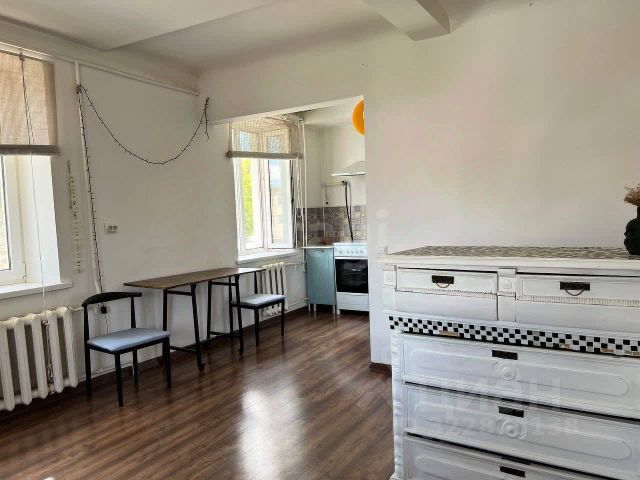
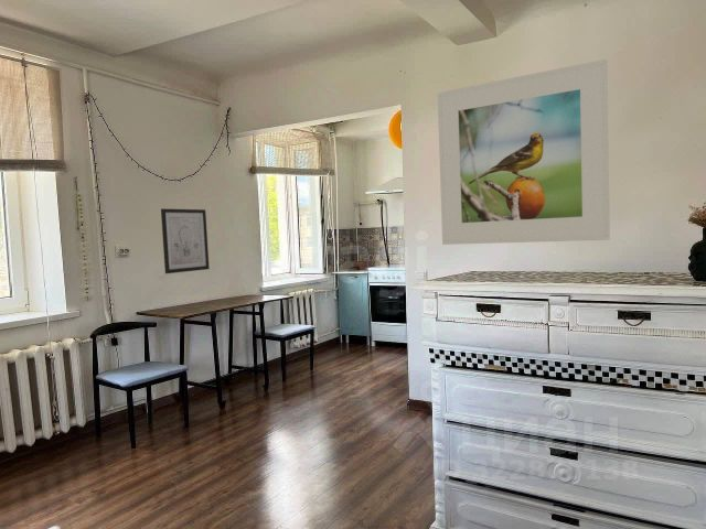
+ wall art (185, 240)
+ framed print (516, 160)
